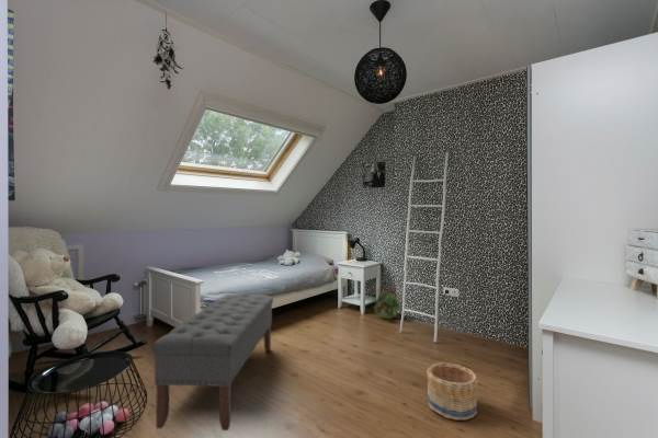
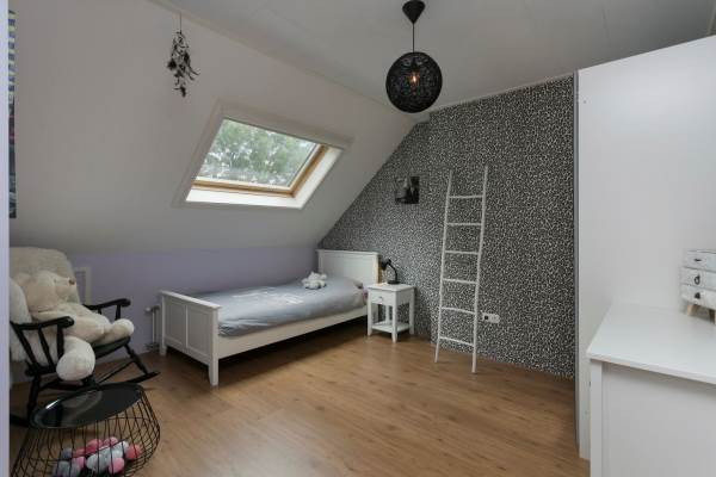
- potted plant (388, 303)
- basket (451, 389)
- bench (226, 345)
